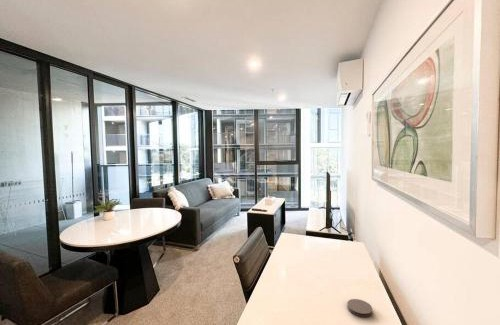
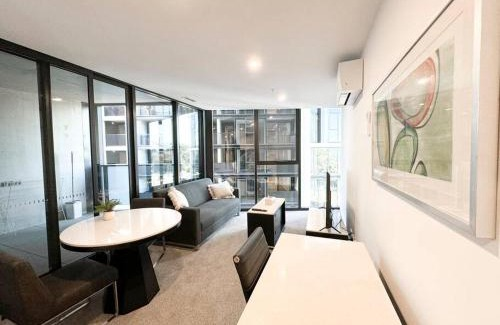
- coaster (359, 307)
